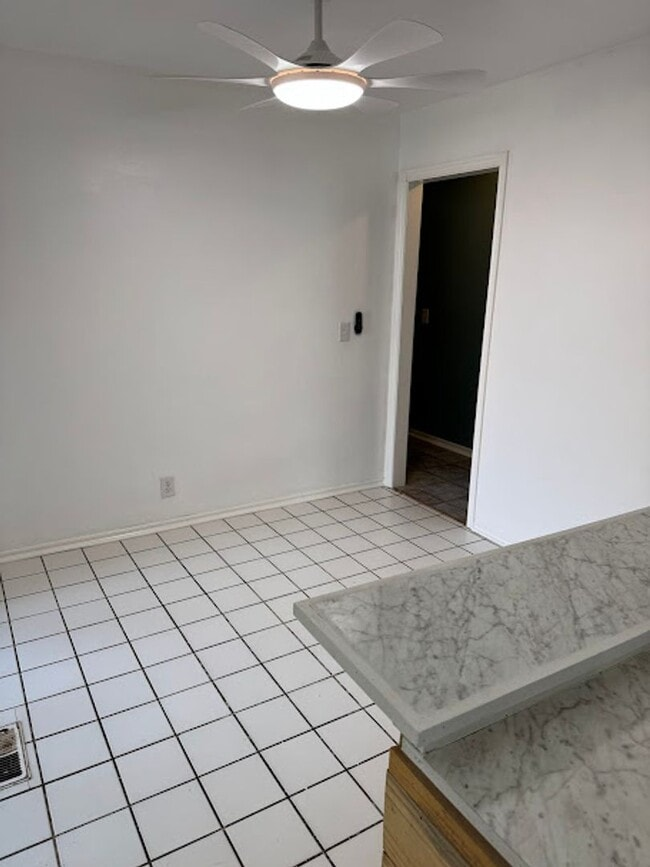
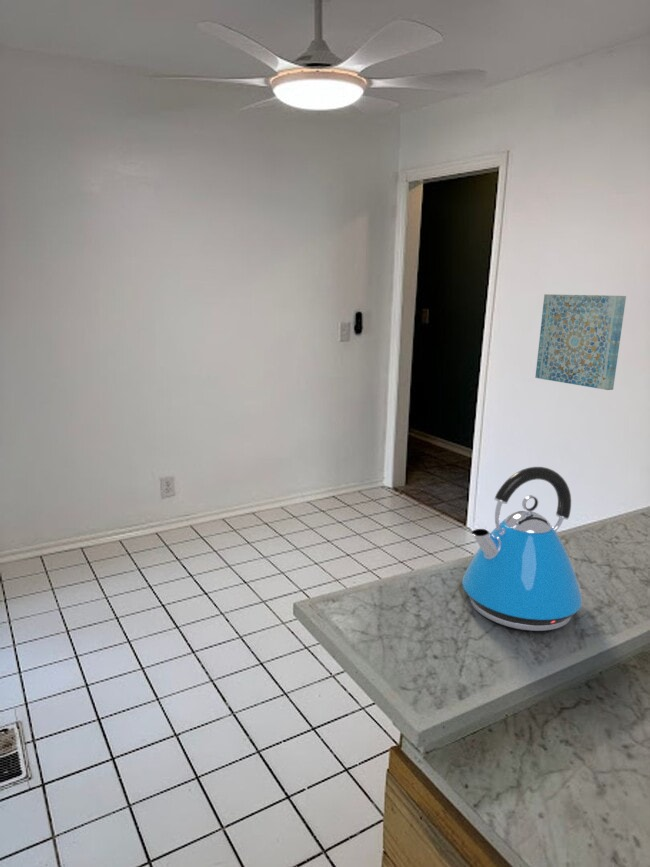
+ wall art (577, 340)
+ kettle (530, 537)
